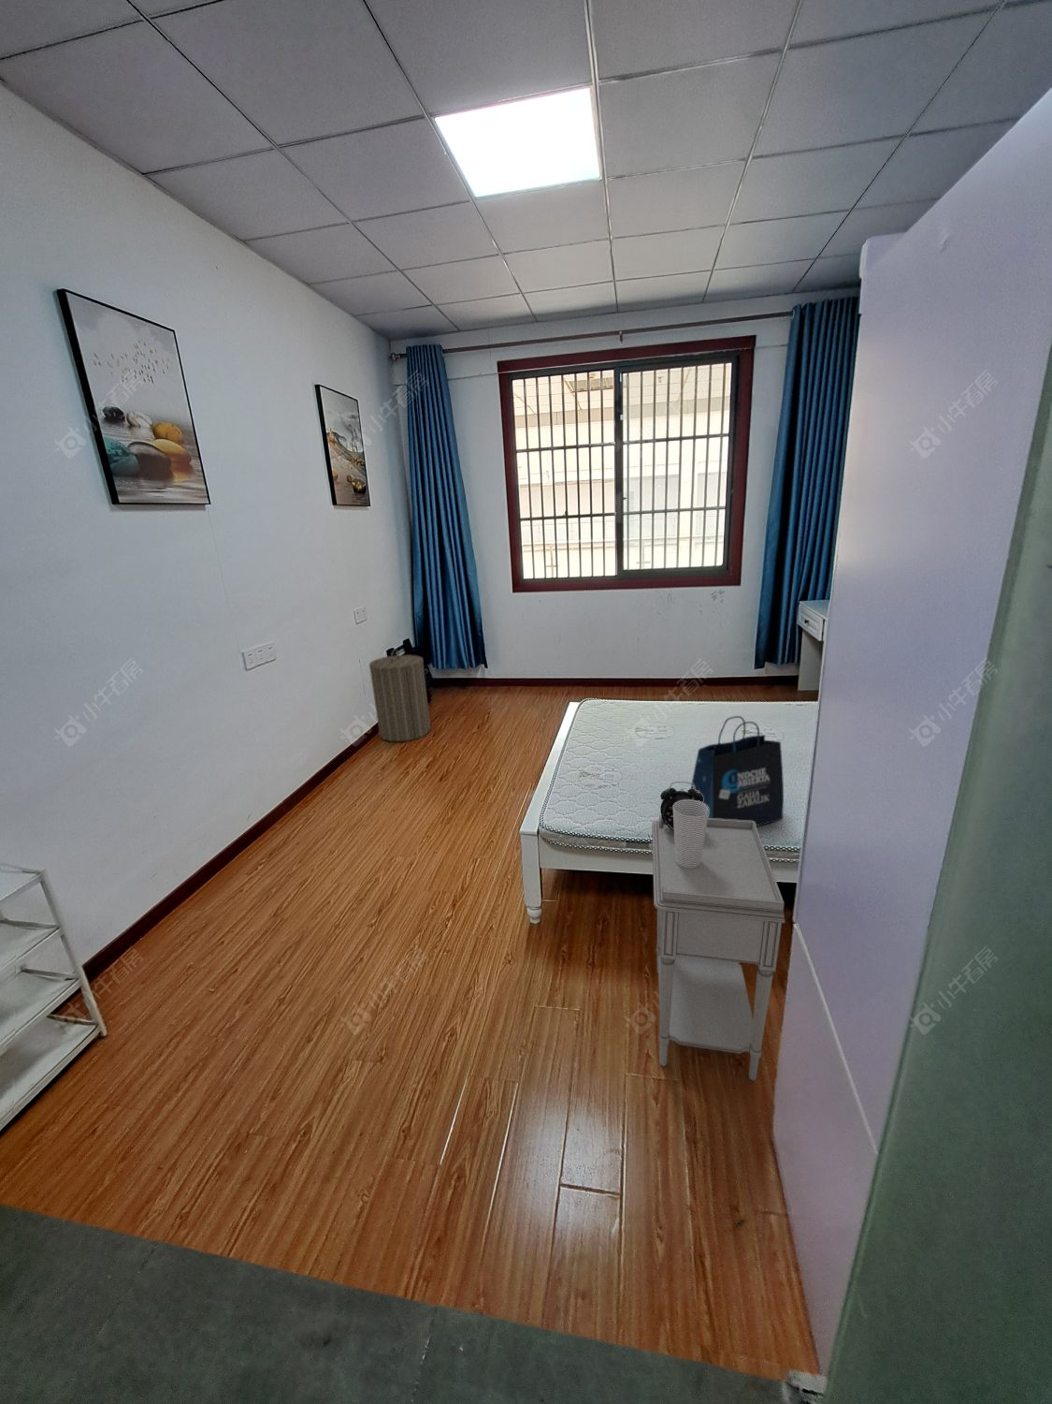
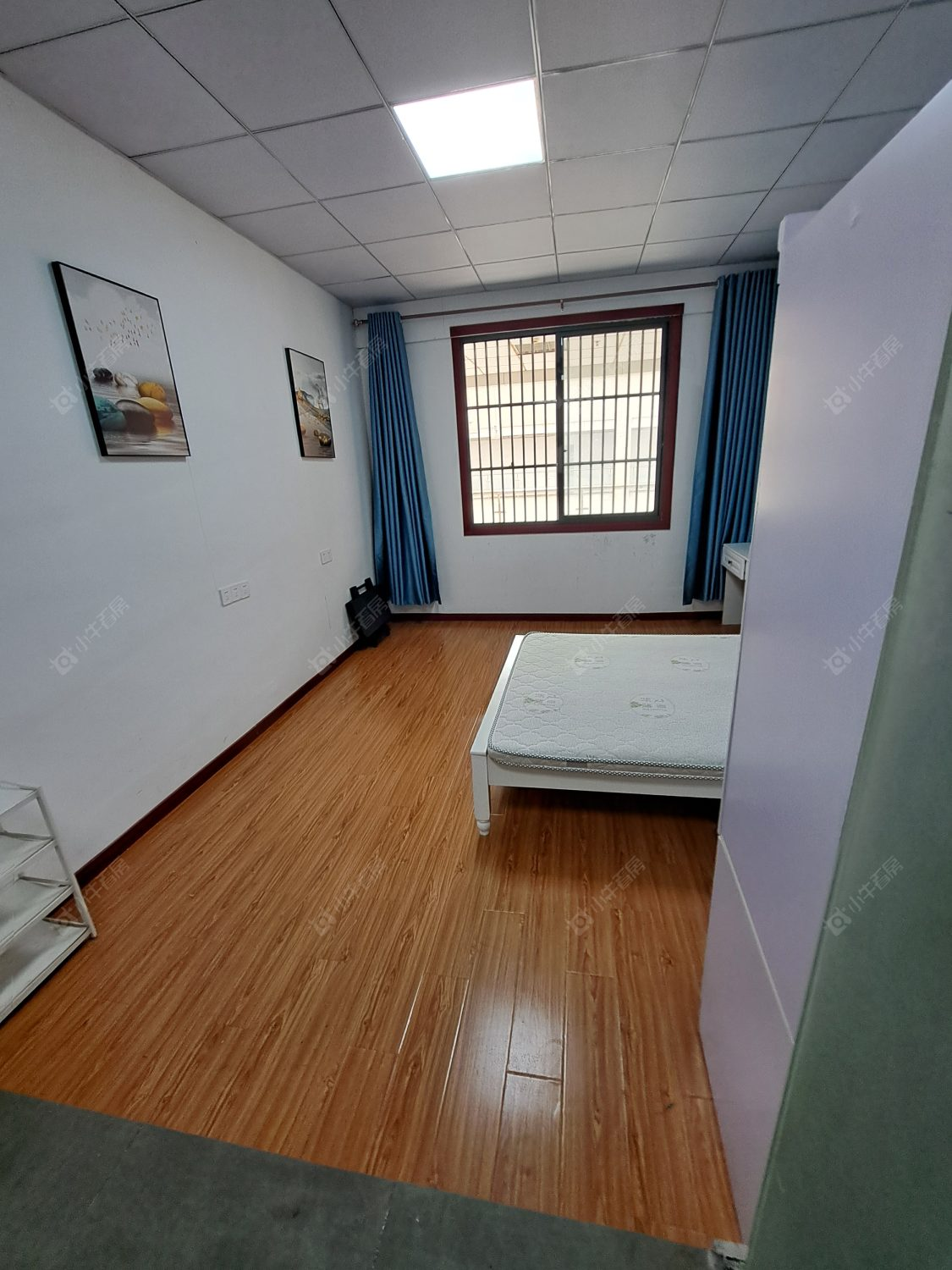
- tote bag (737, 771)
- cup (690, 834)
- nightstand (705, 941)
- alarm clock (681, 799)
- laundry hamper (400, 691)
